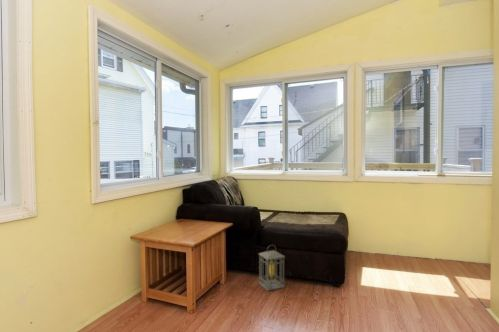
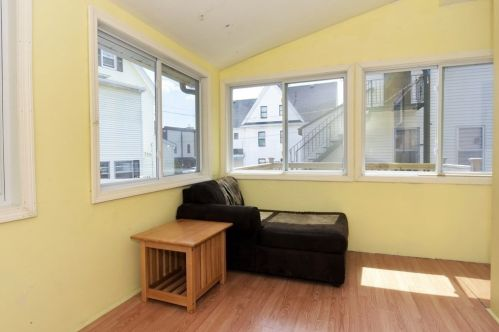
- lantern (271, 265)
